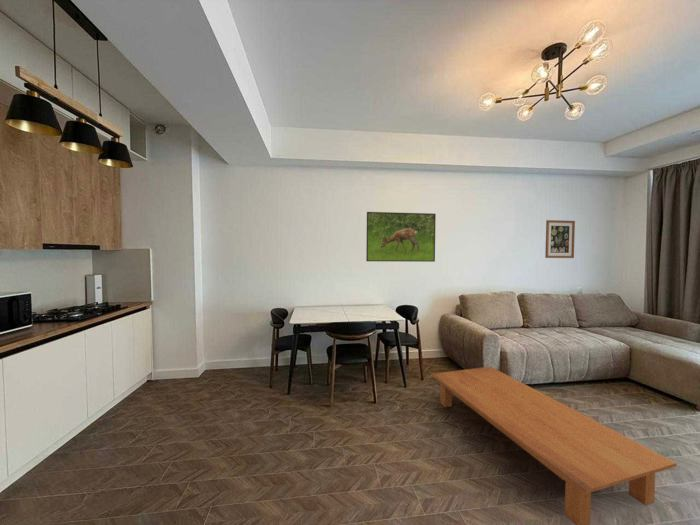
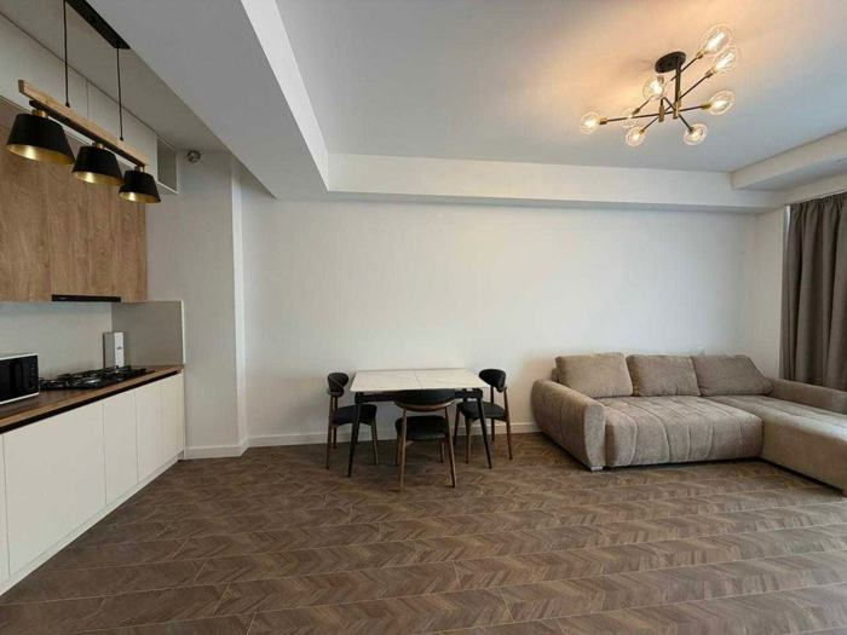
- coffee table (520, 423)
- wall art (560, 239)
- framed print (401, 237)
